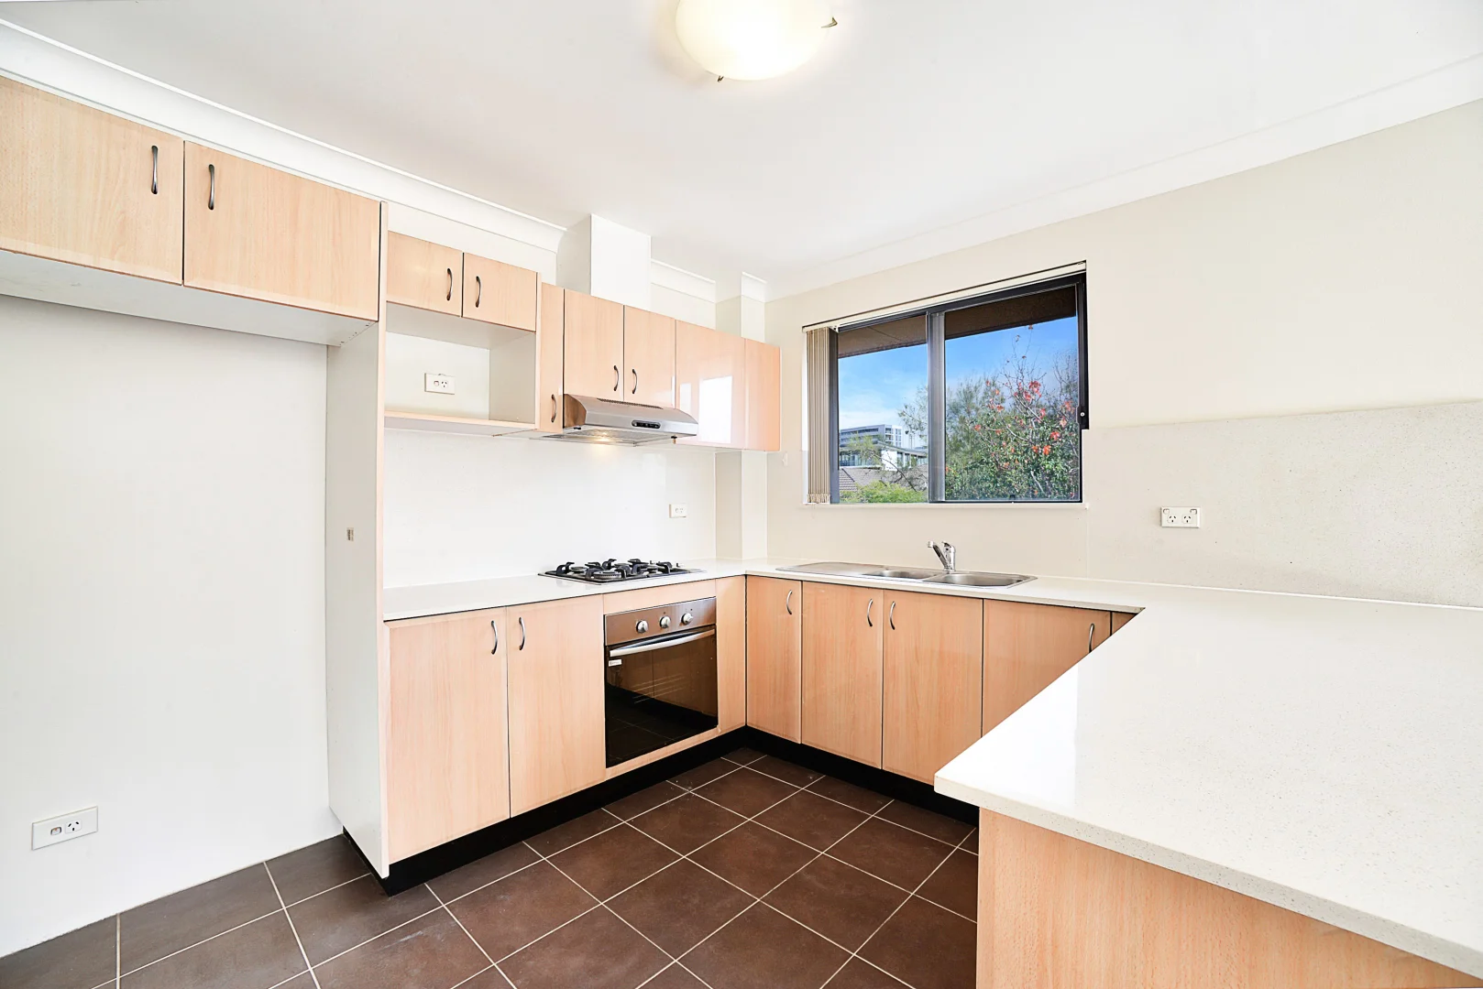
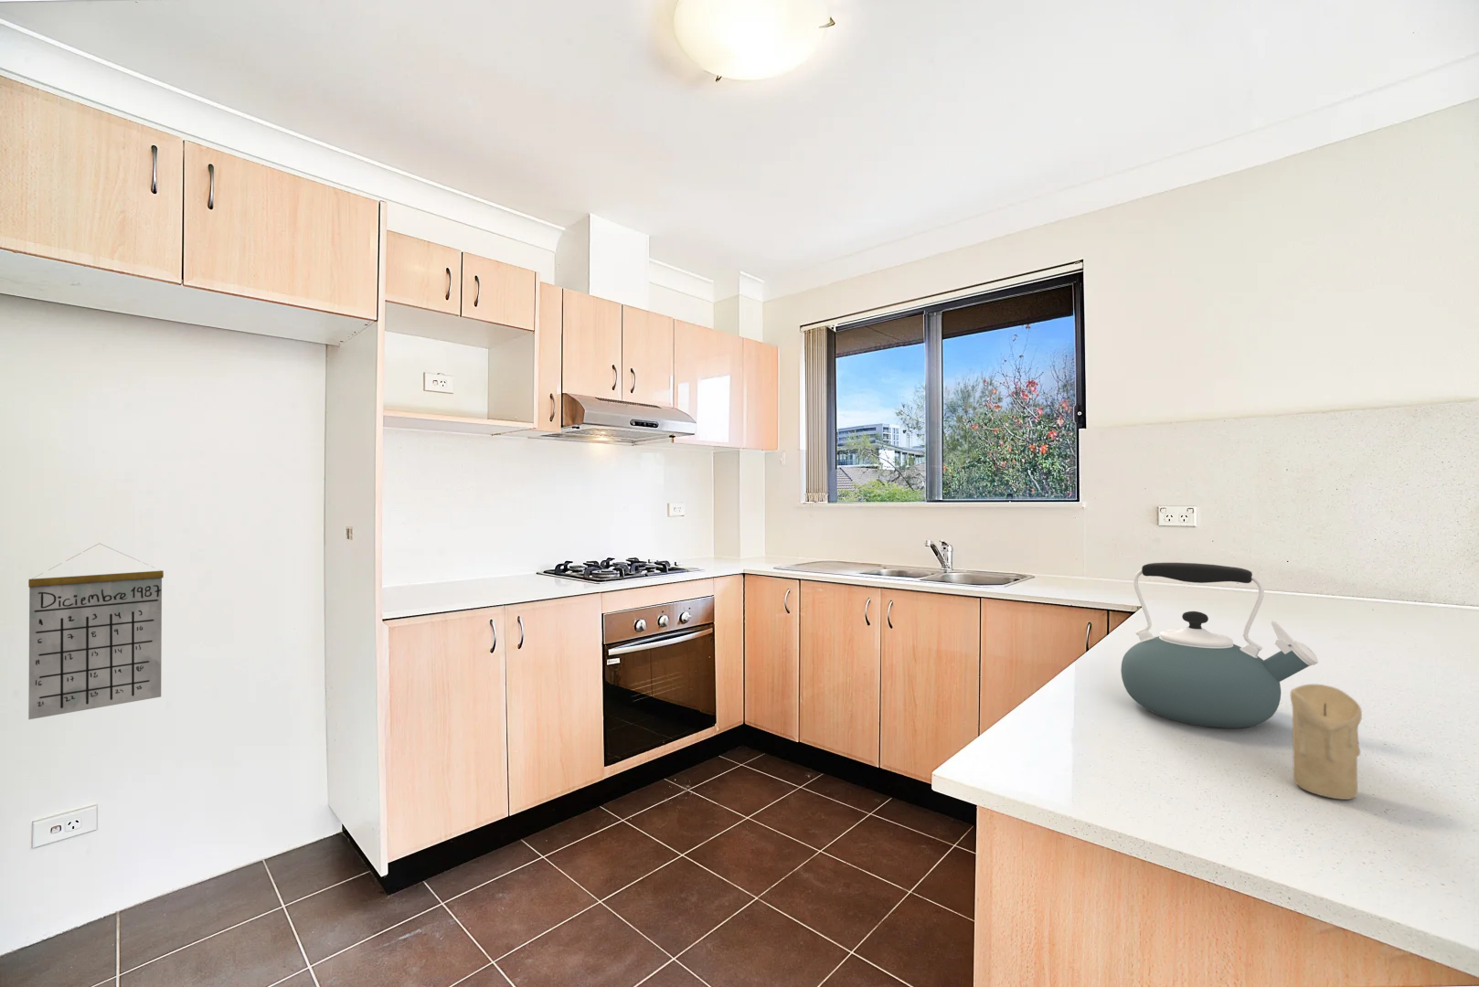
+ kettle (1211, 639)
+ calendar (99, 625)
+ candle (1323, 739)
